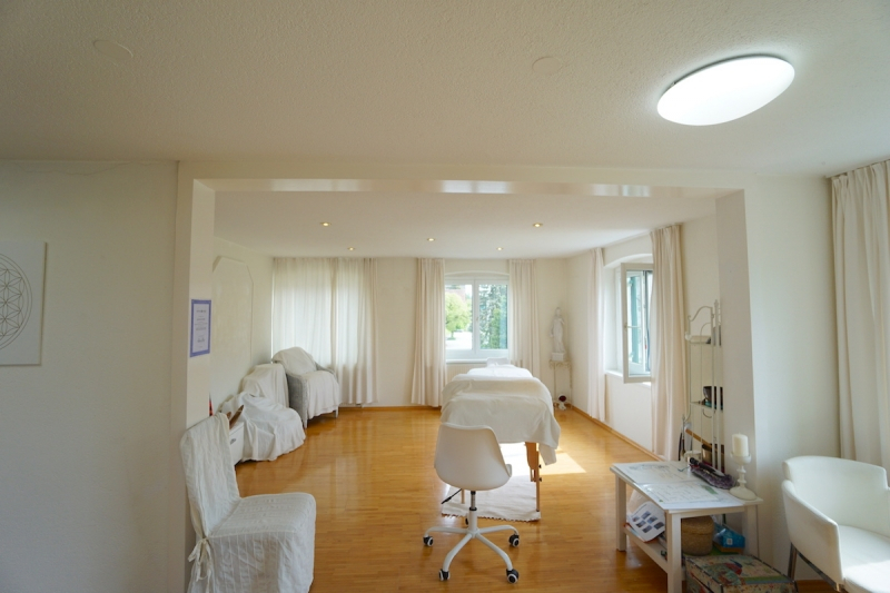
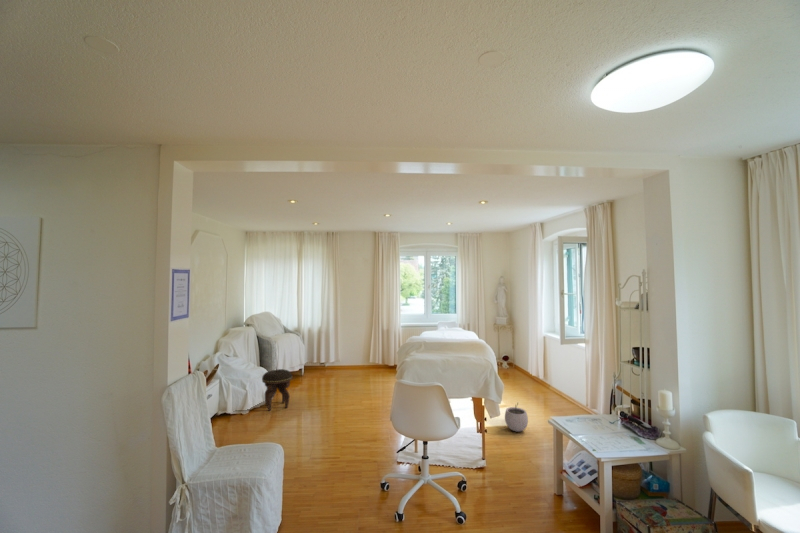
+ plant pot (516, 416)
+ footstool (276, 388)
